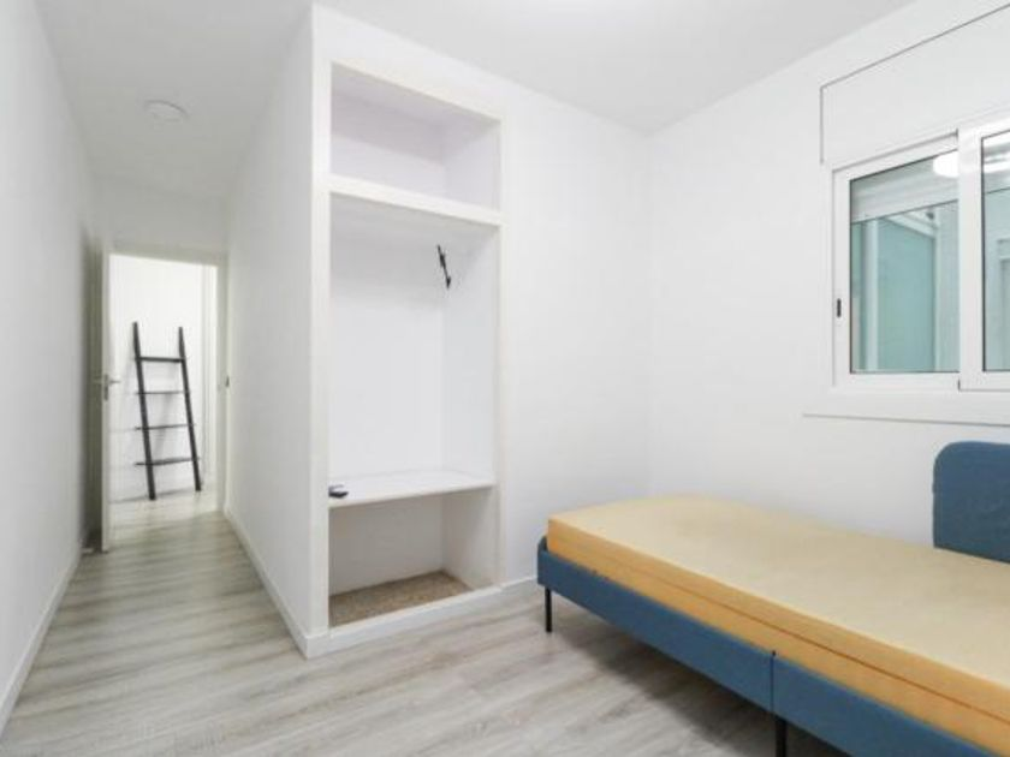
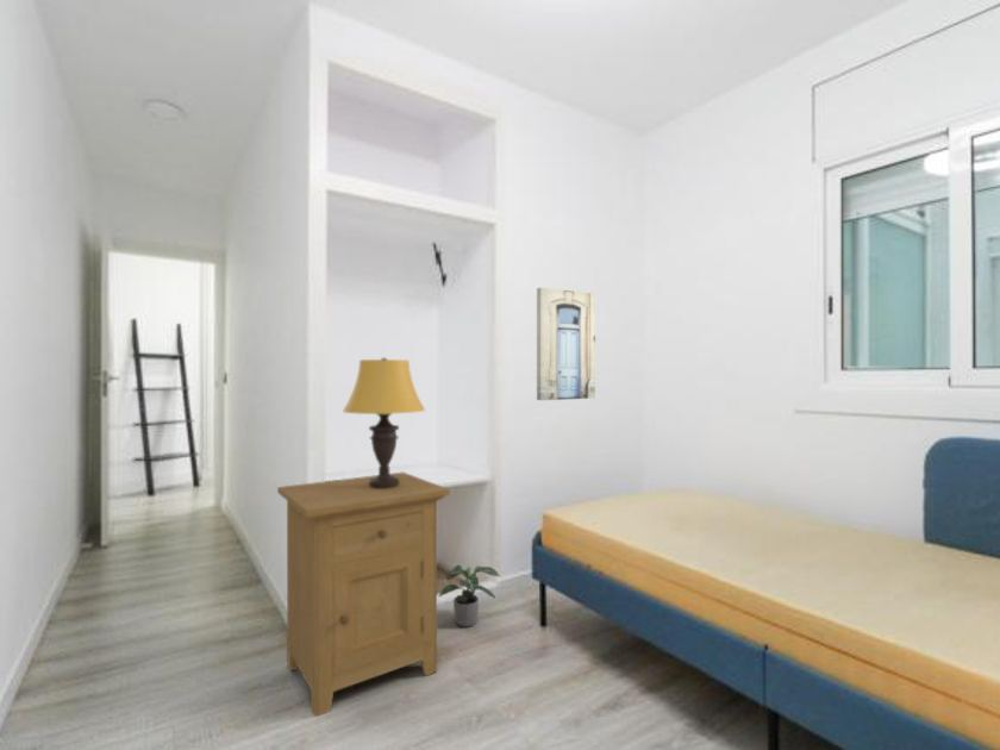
+ nightstand (362, 579)
+ table lamp (385, 421)
+ wall art (567, 344)
+ potted plant (468, 594)
